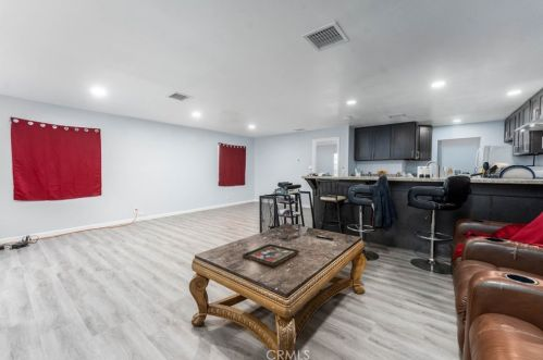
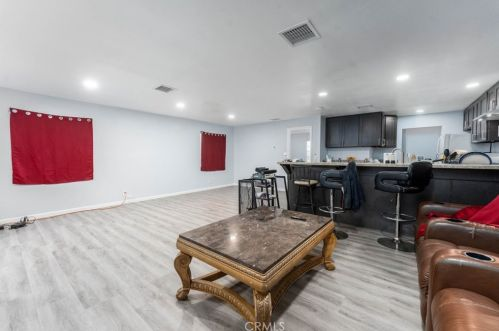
- decorative tray (271, 253)
